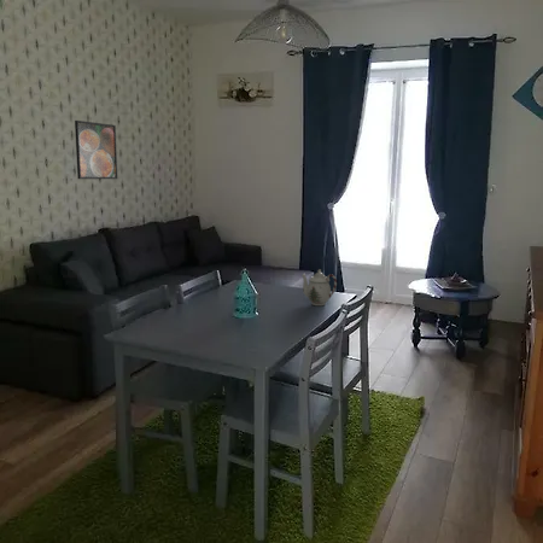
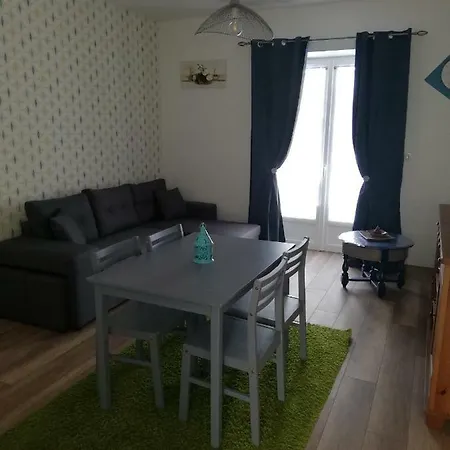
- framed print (97, 151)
- teapot (317, 286)
